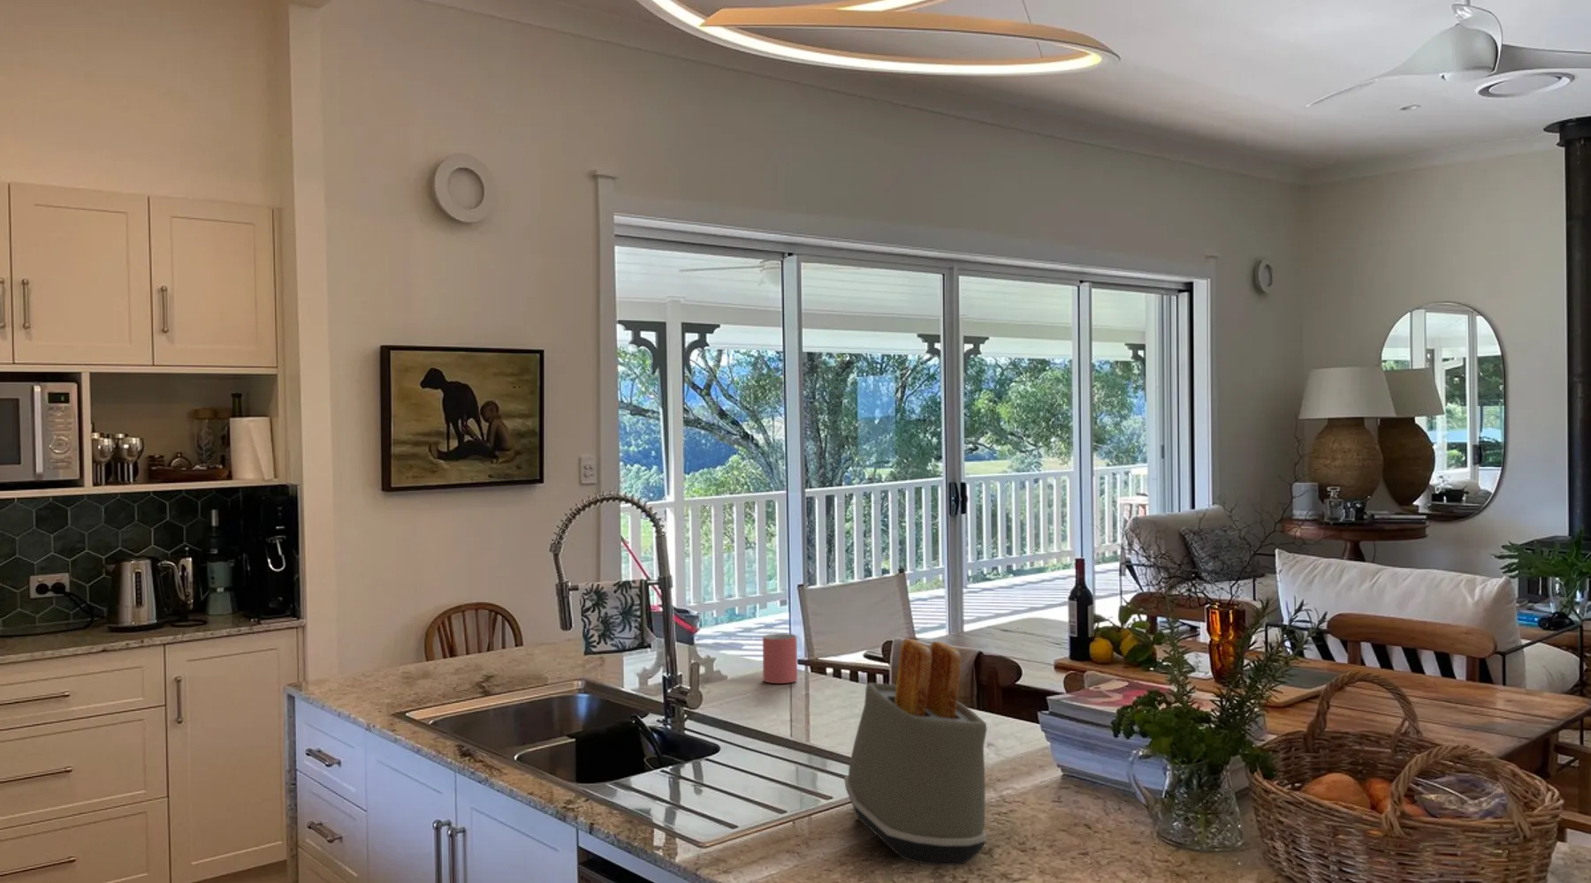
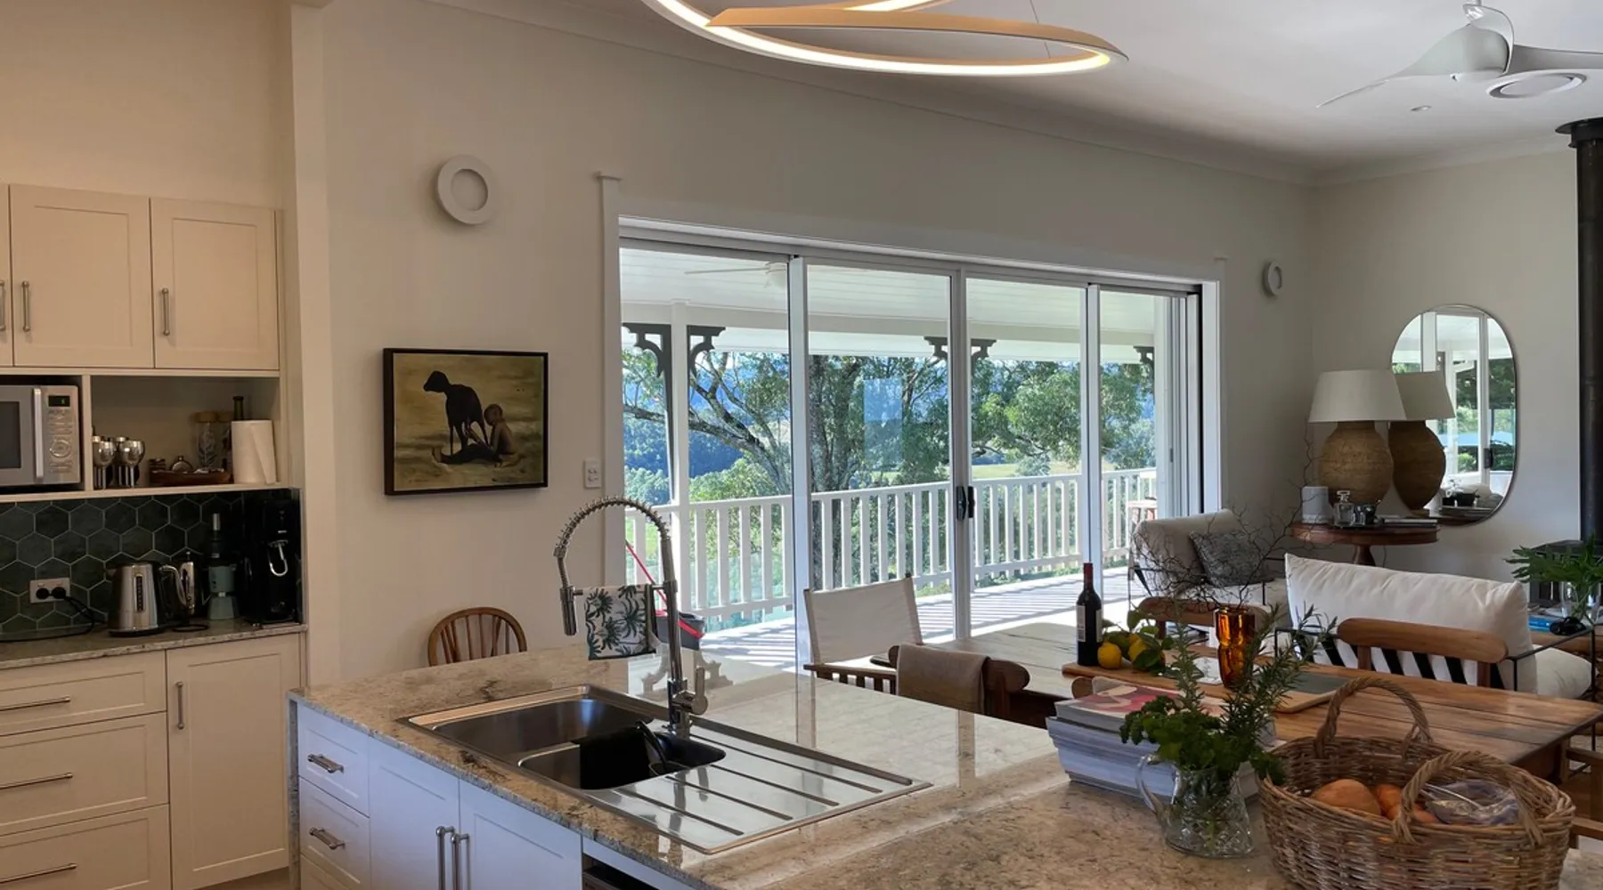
- mug (781, 656)
- toaster (910, 738)
